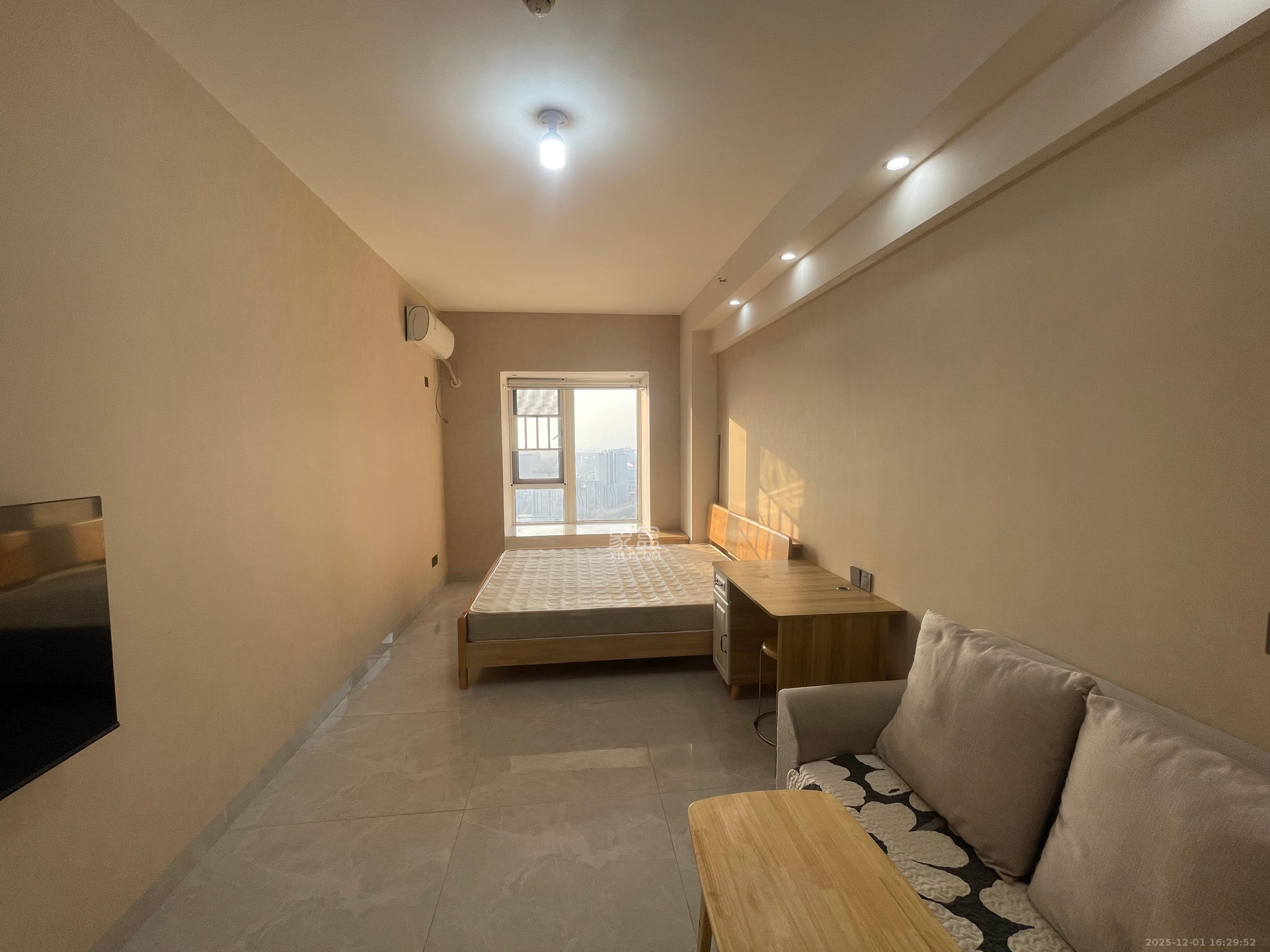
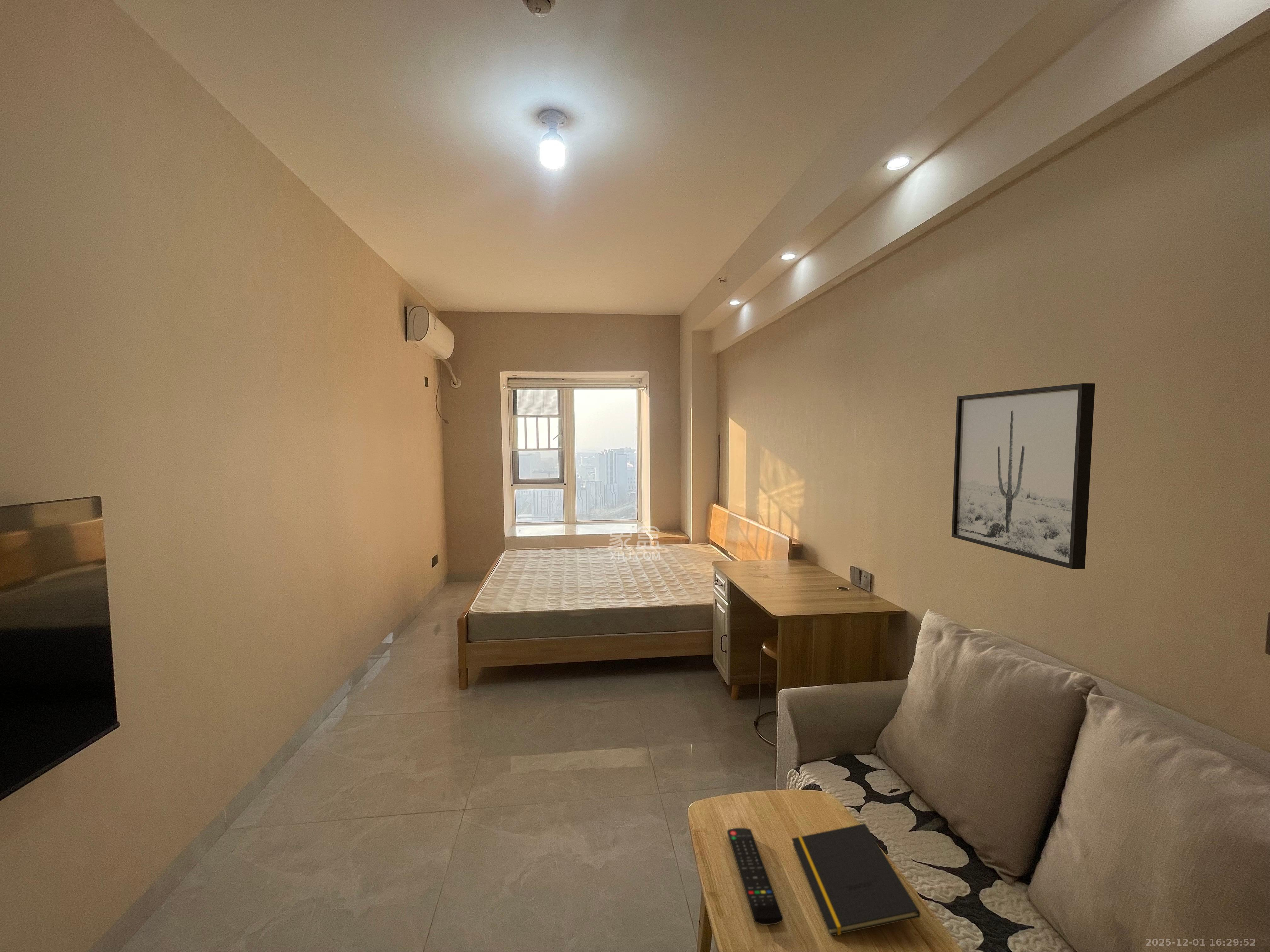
+ remote control (752, 871)
+ notepad (850, 874)
+ wall art (1013, 471)
